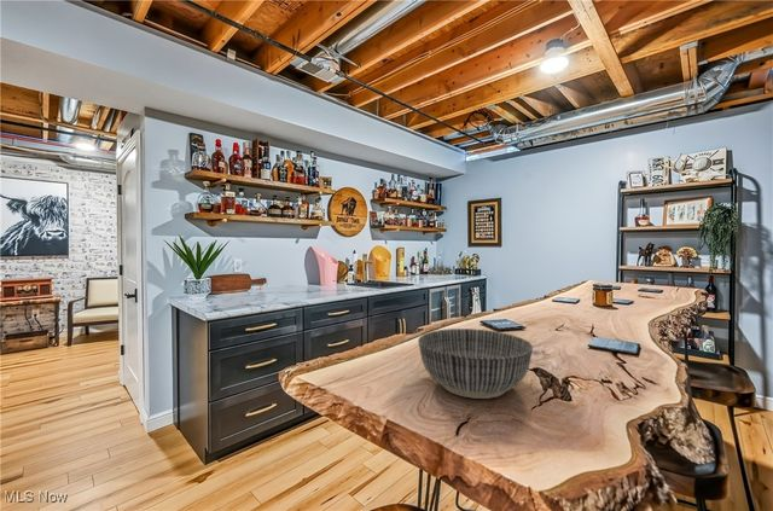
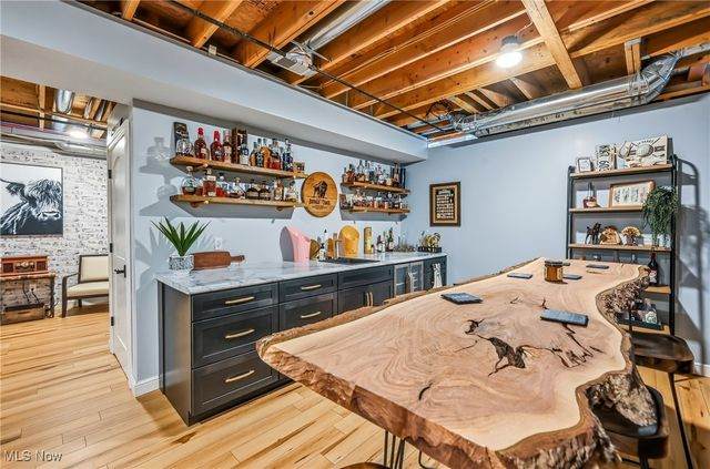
- bowl (472, 362)
